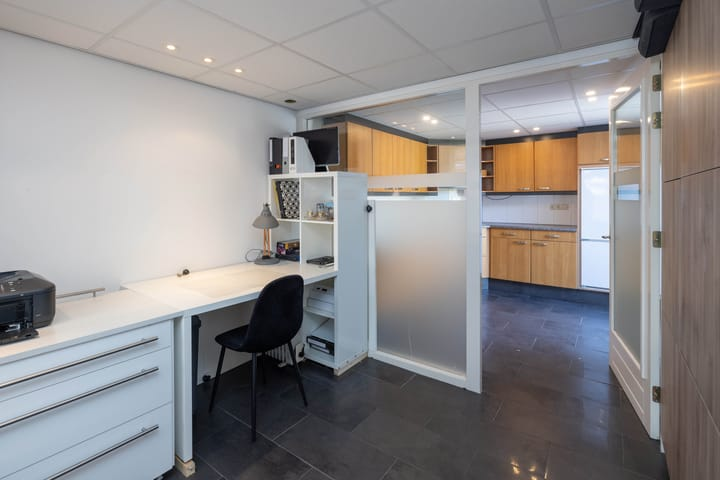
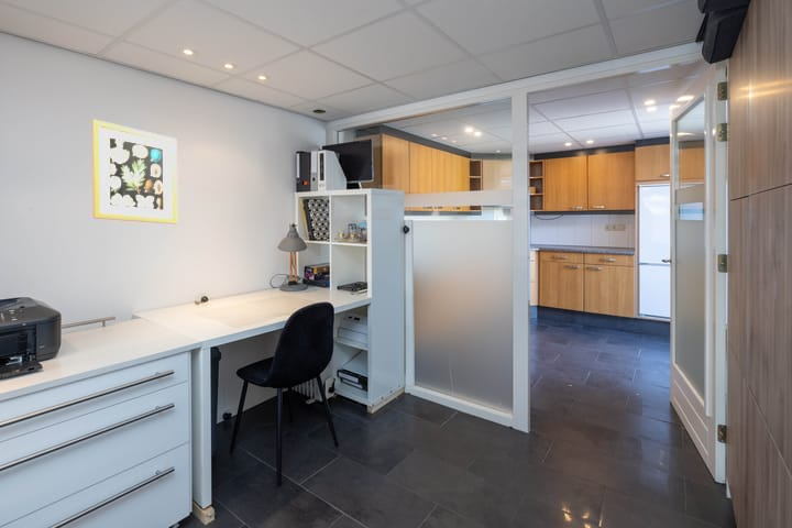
+ wall art (138, 175)
